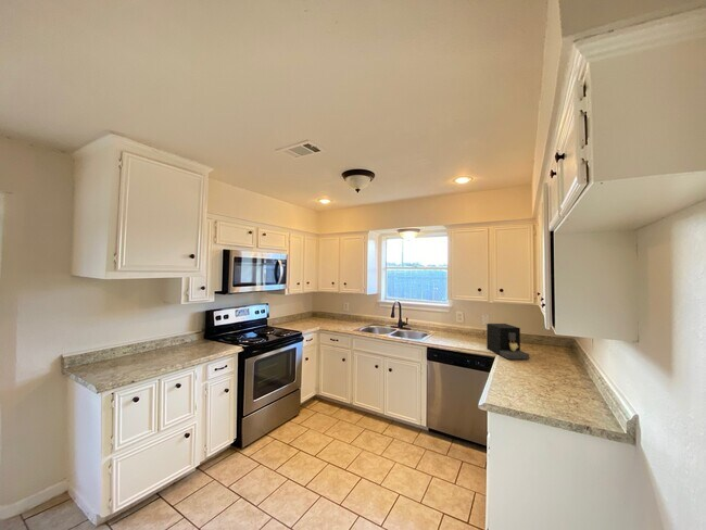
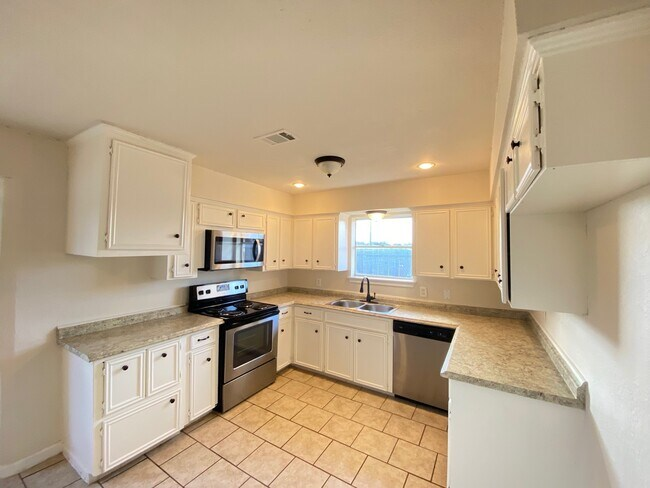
- coffee maker (506, 340)
